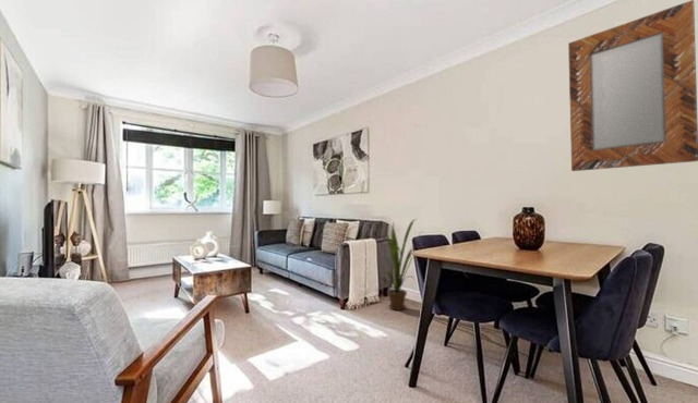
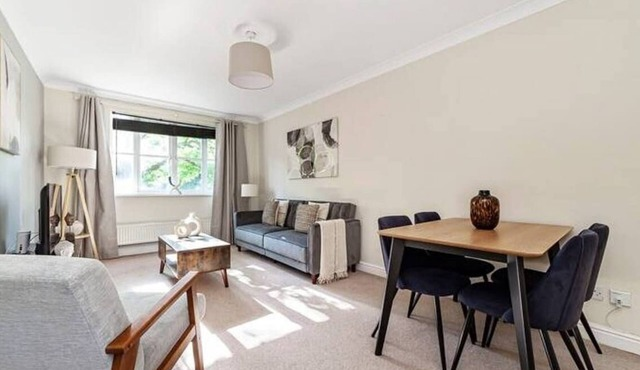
- home mirror (626, 95)
- house plant (398, 262)
